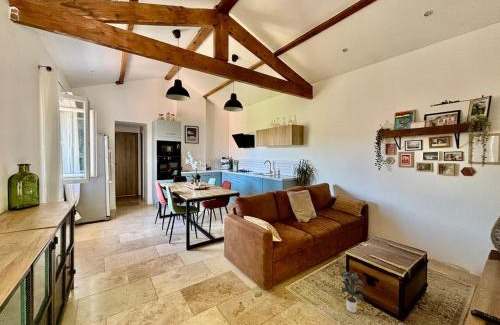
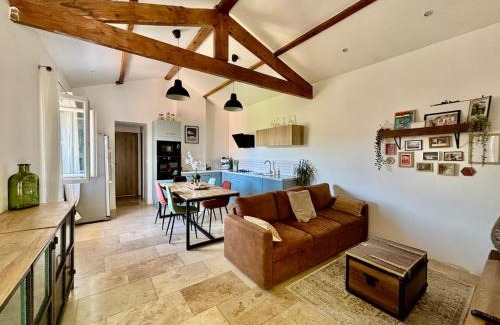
- potted plant (355, 291)
